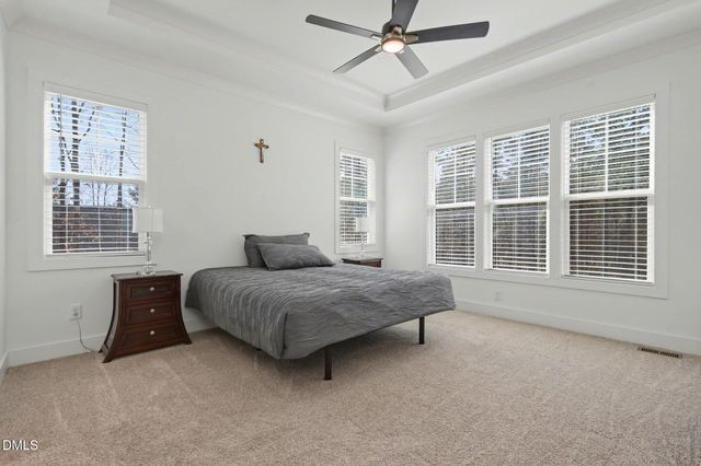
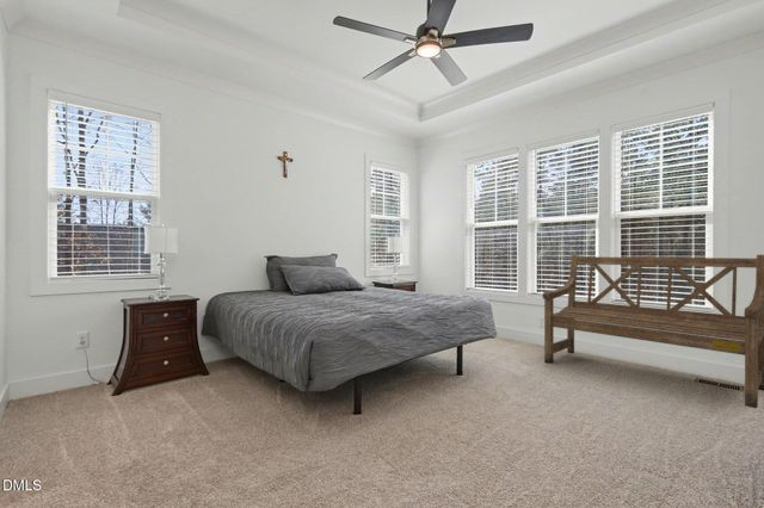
+ bench (642, 314)
